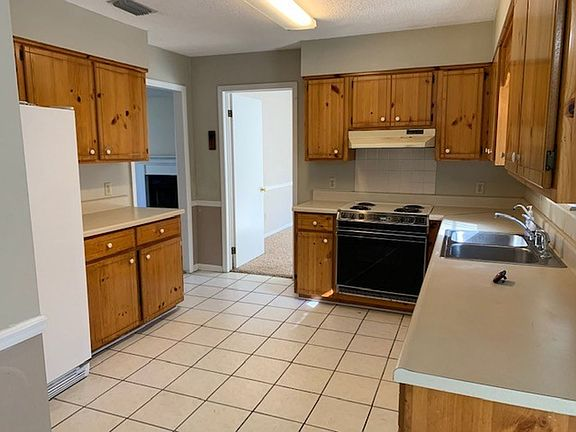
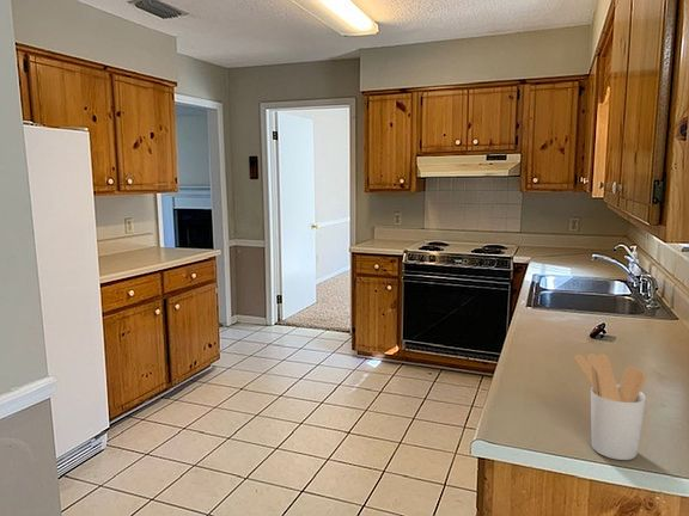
+ utensil holder (606, 401)
